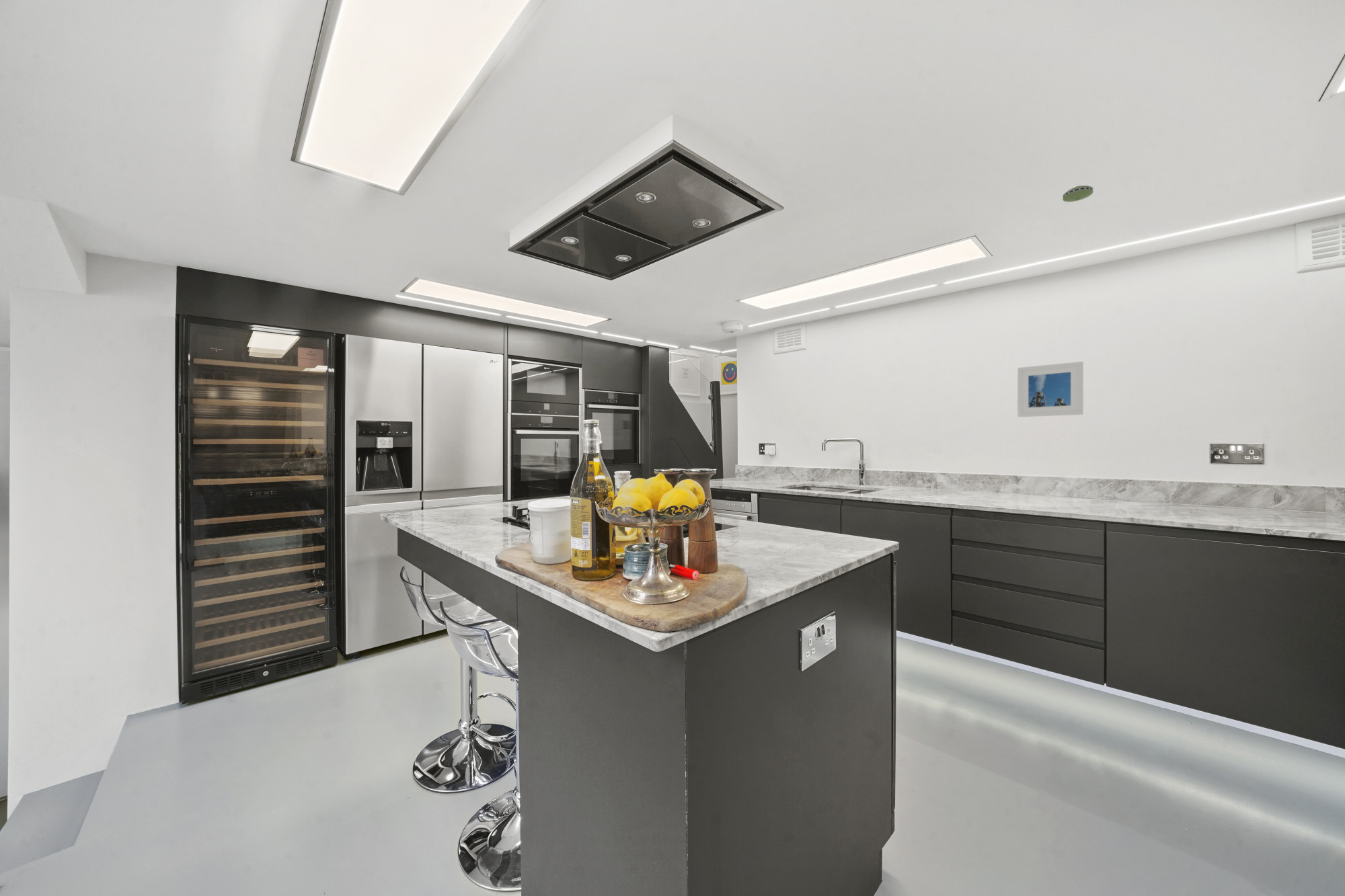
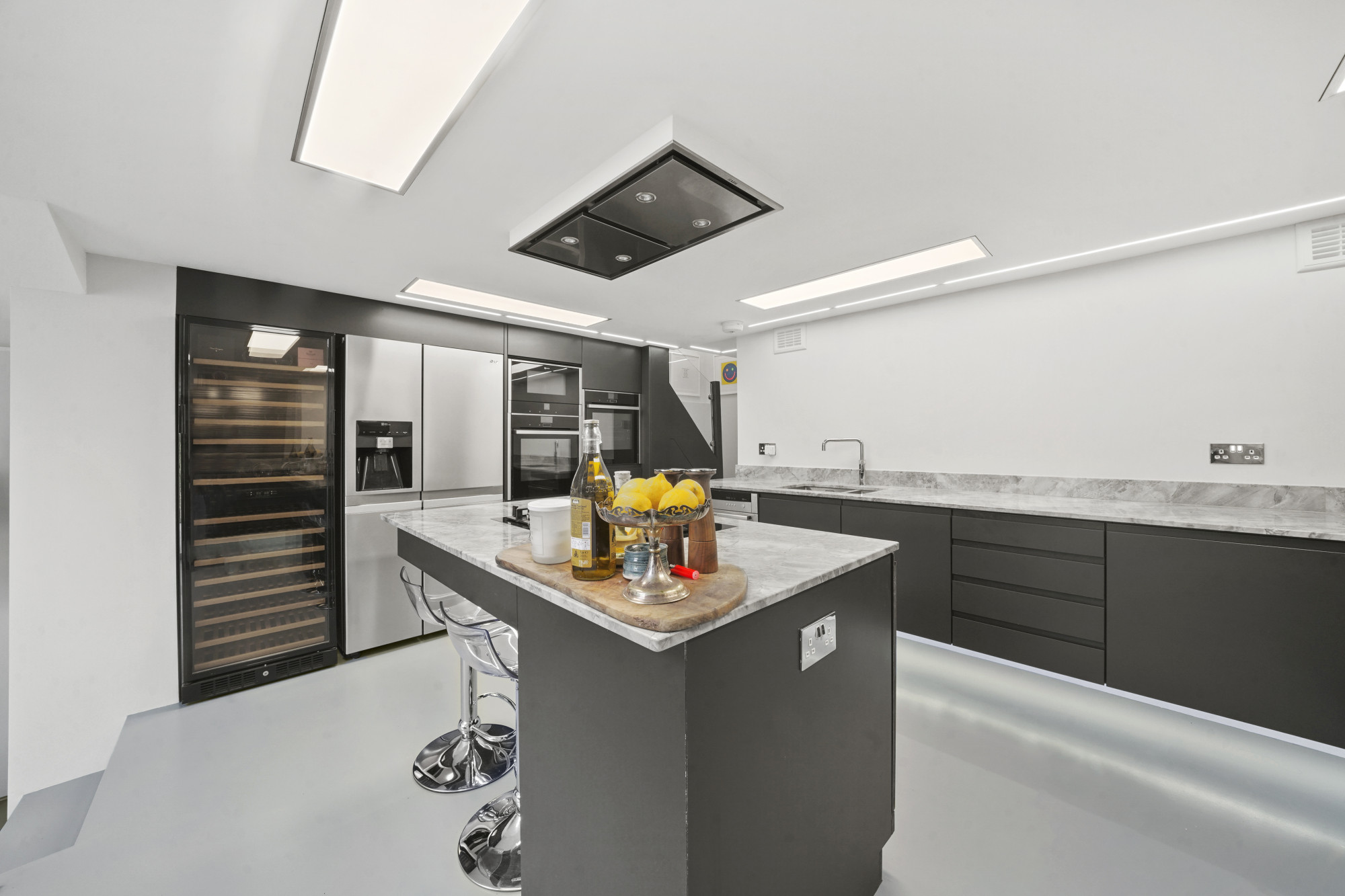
- smoke detector (1077, 193)
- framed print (1049, 390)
